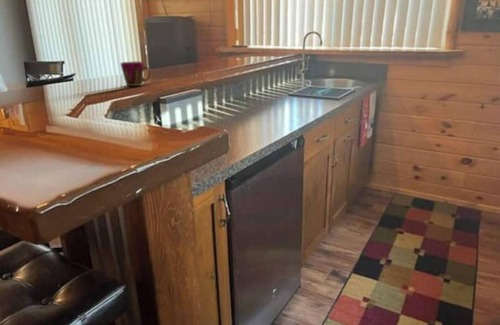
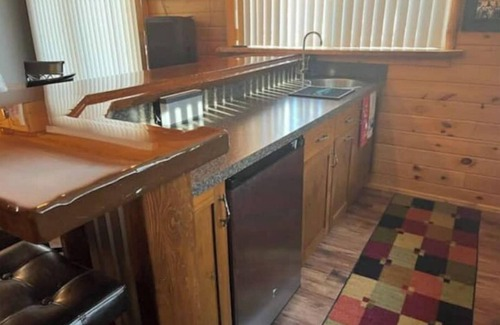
- cup (136, 73)
